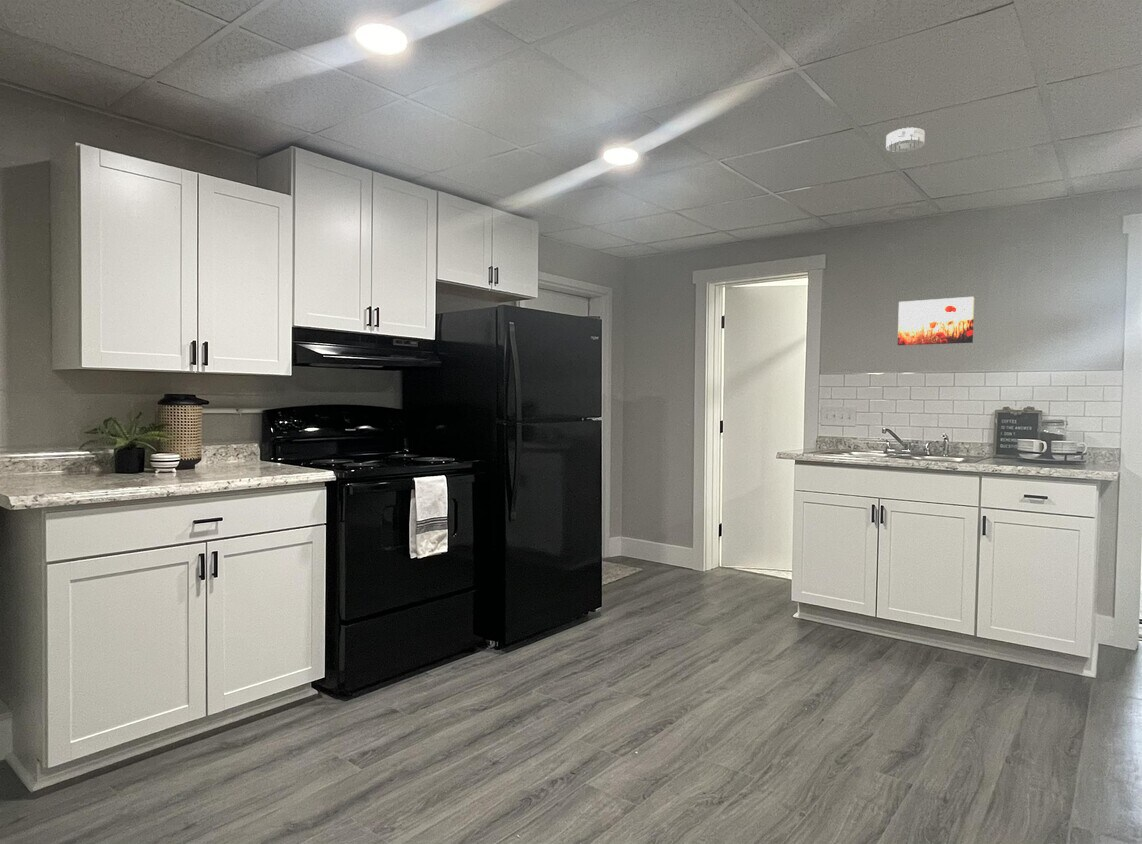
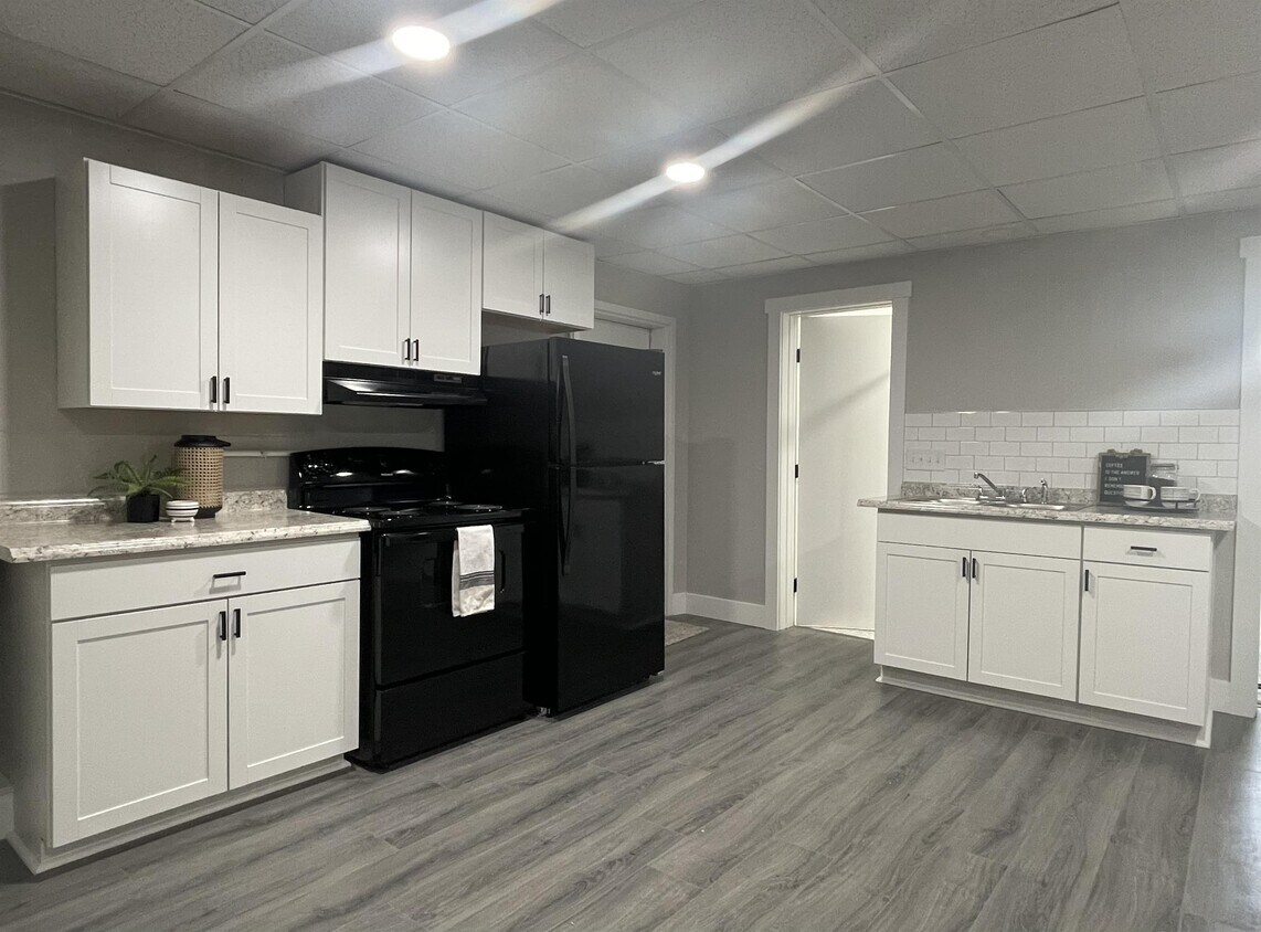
- smoke detector (905, 139)
- wall art (934, 321)
